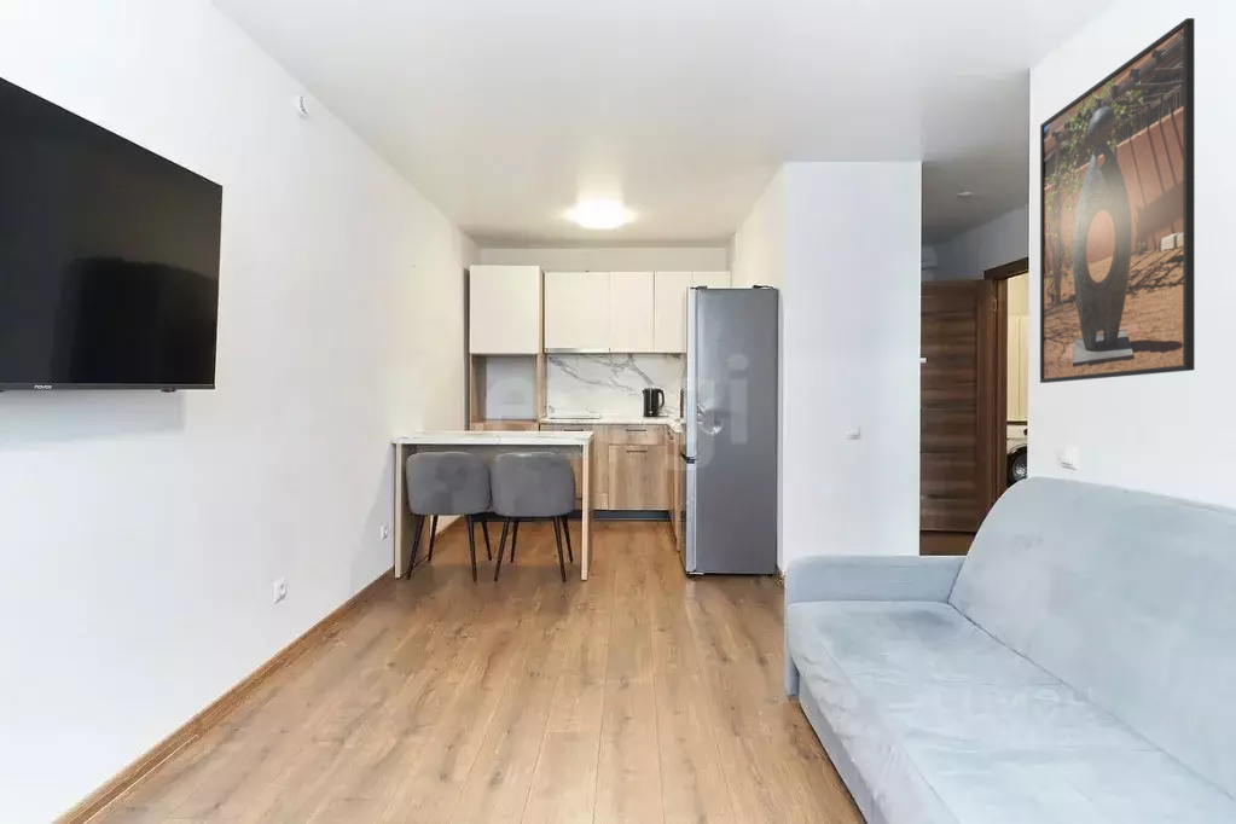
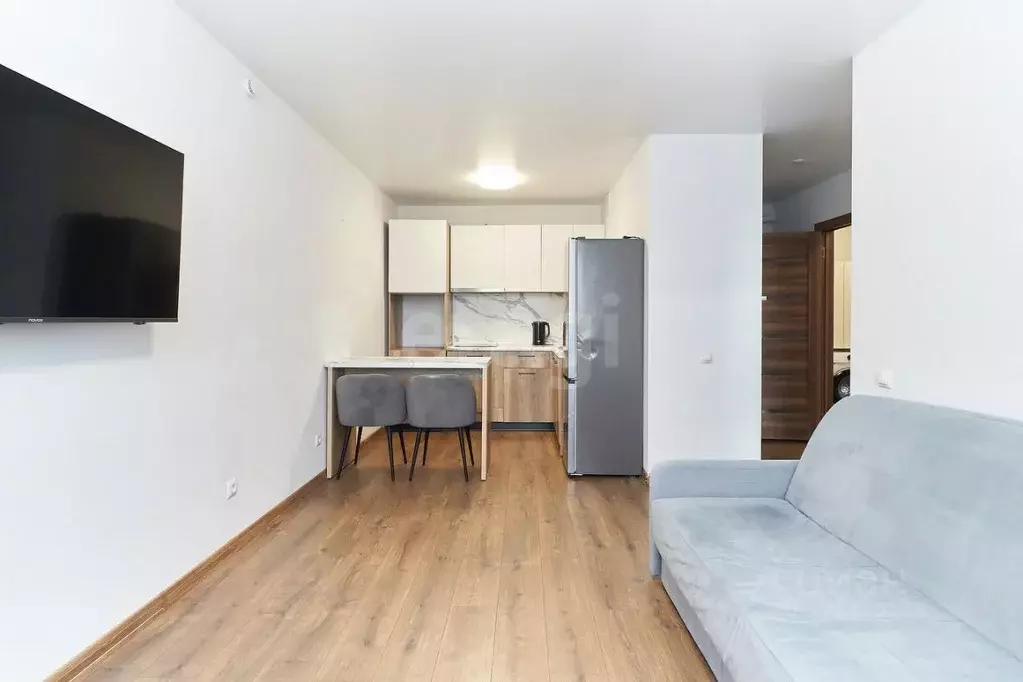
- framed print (1104, 227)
